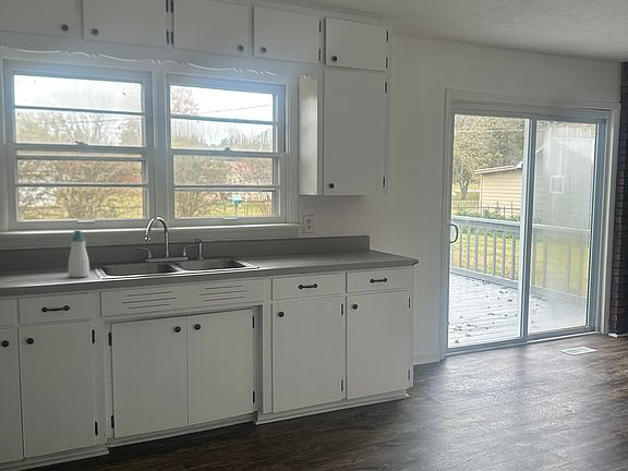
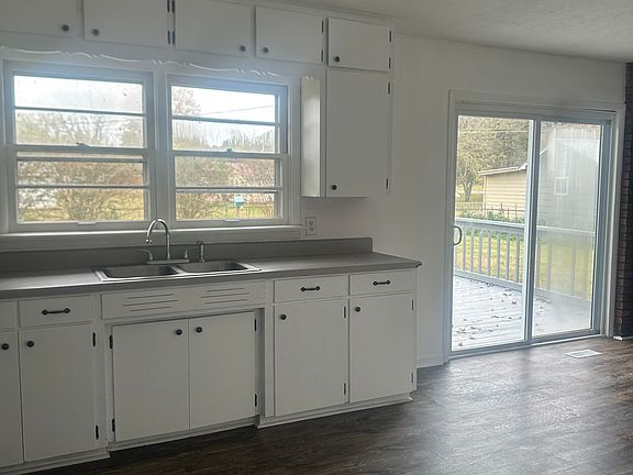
- soap bottle (78, 253)
